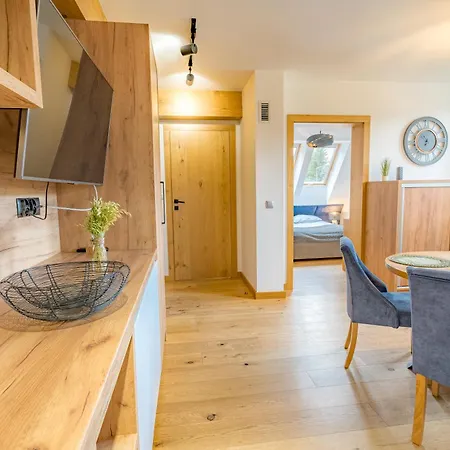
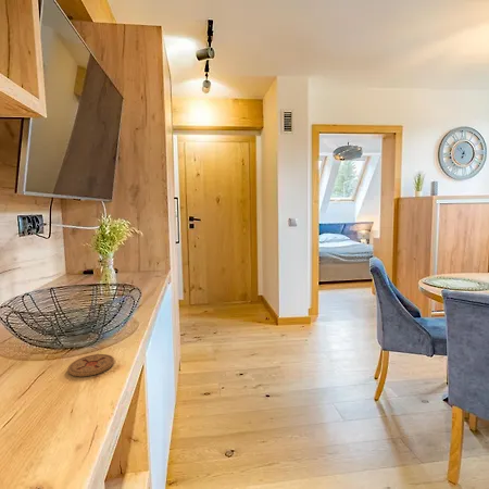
+ coaster (91, 364)
